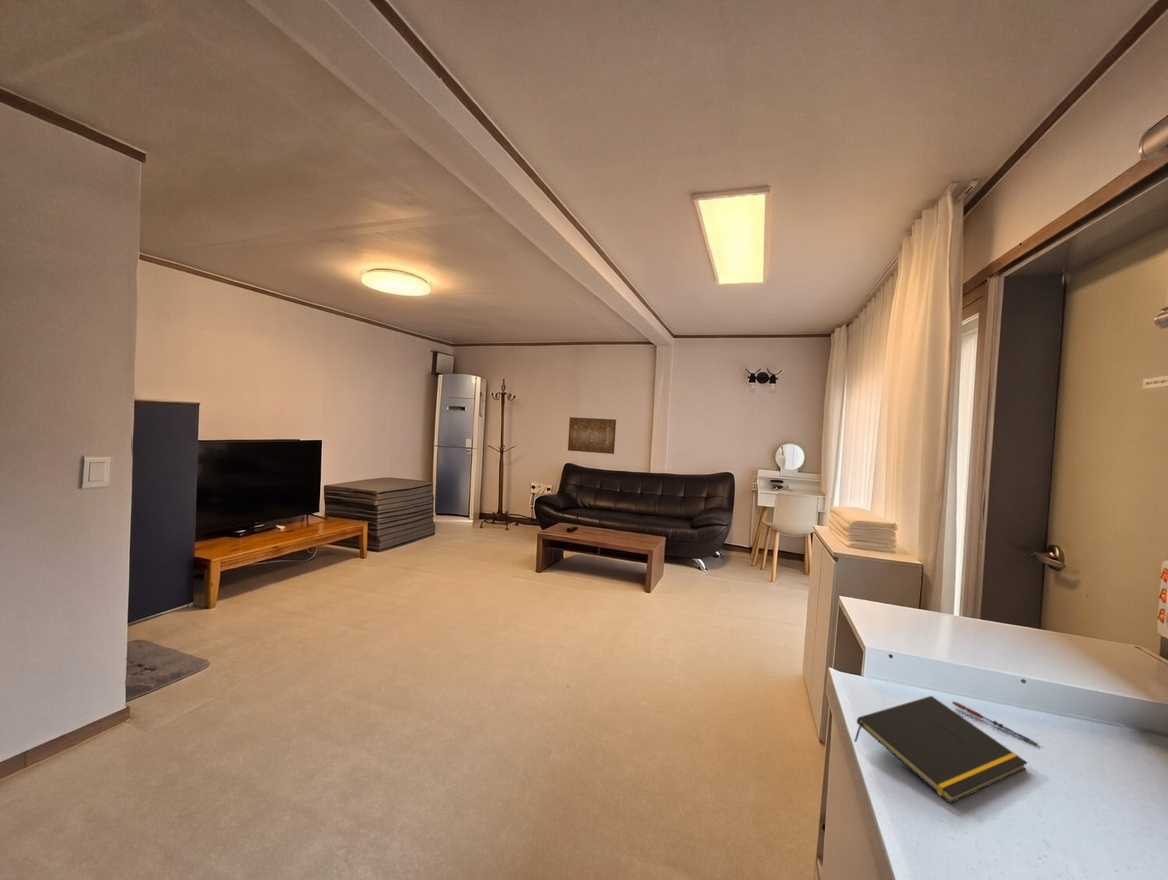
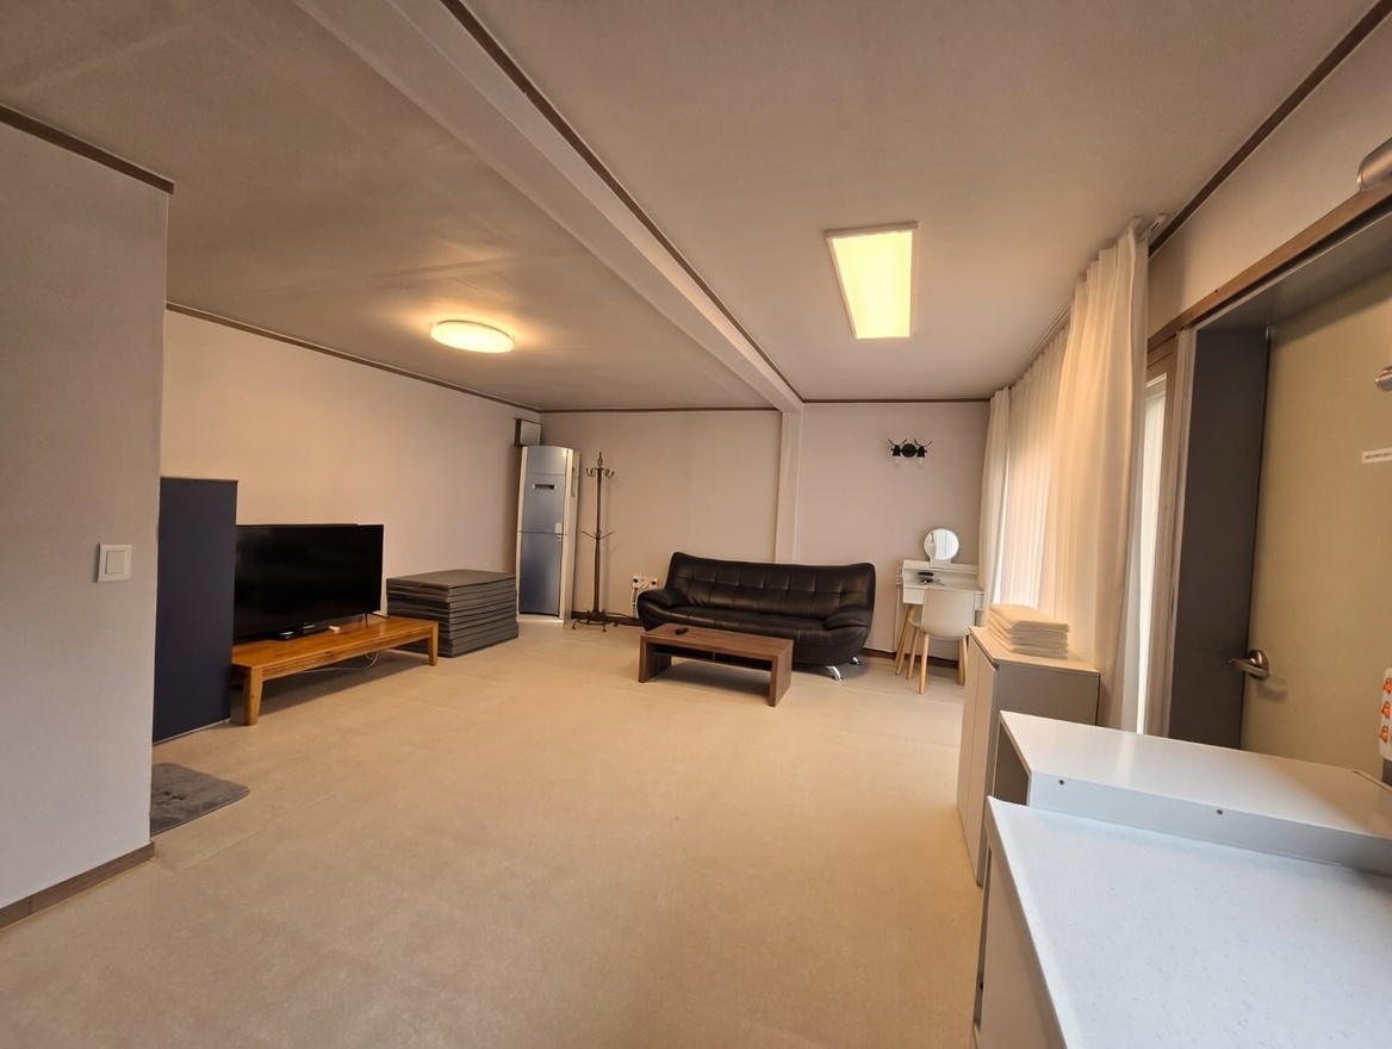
- wall art (591, 435)
- pen (992, 721)
- notepad (939, 742)
